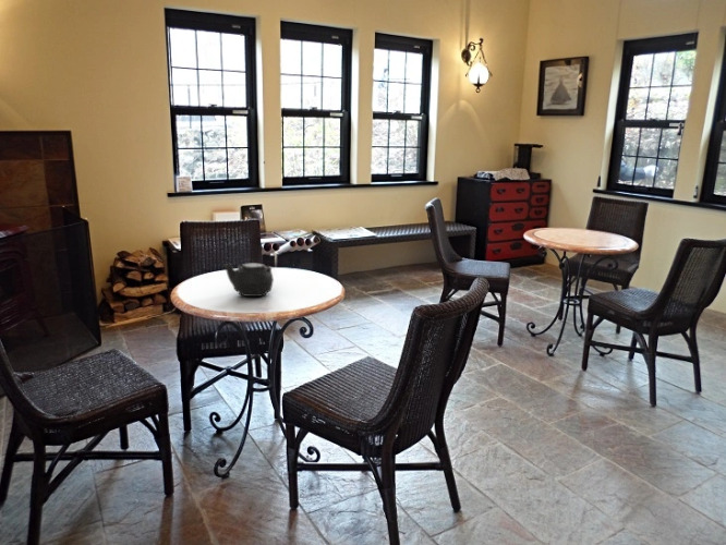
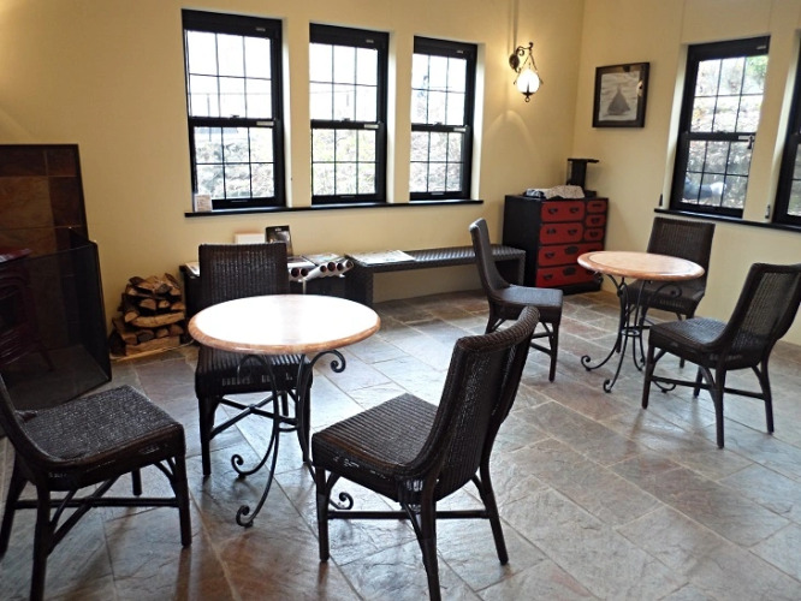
- teapot (249, 279)
